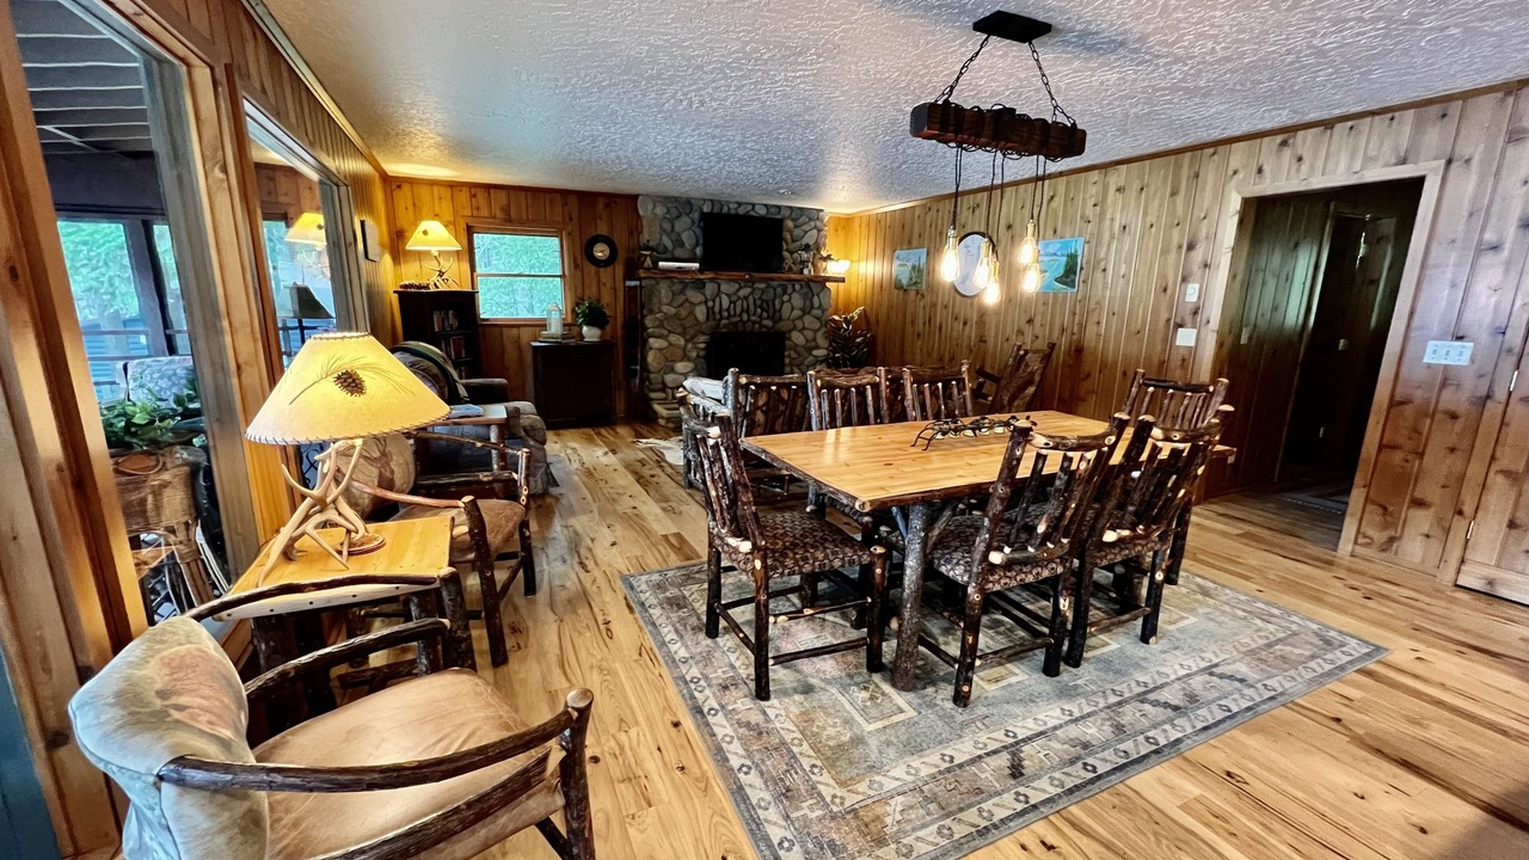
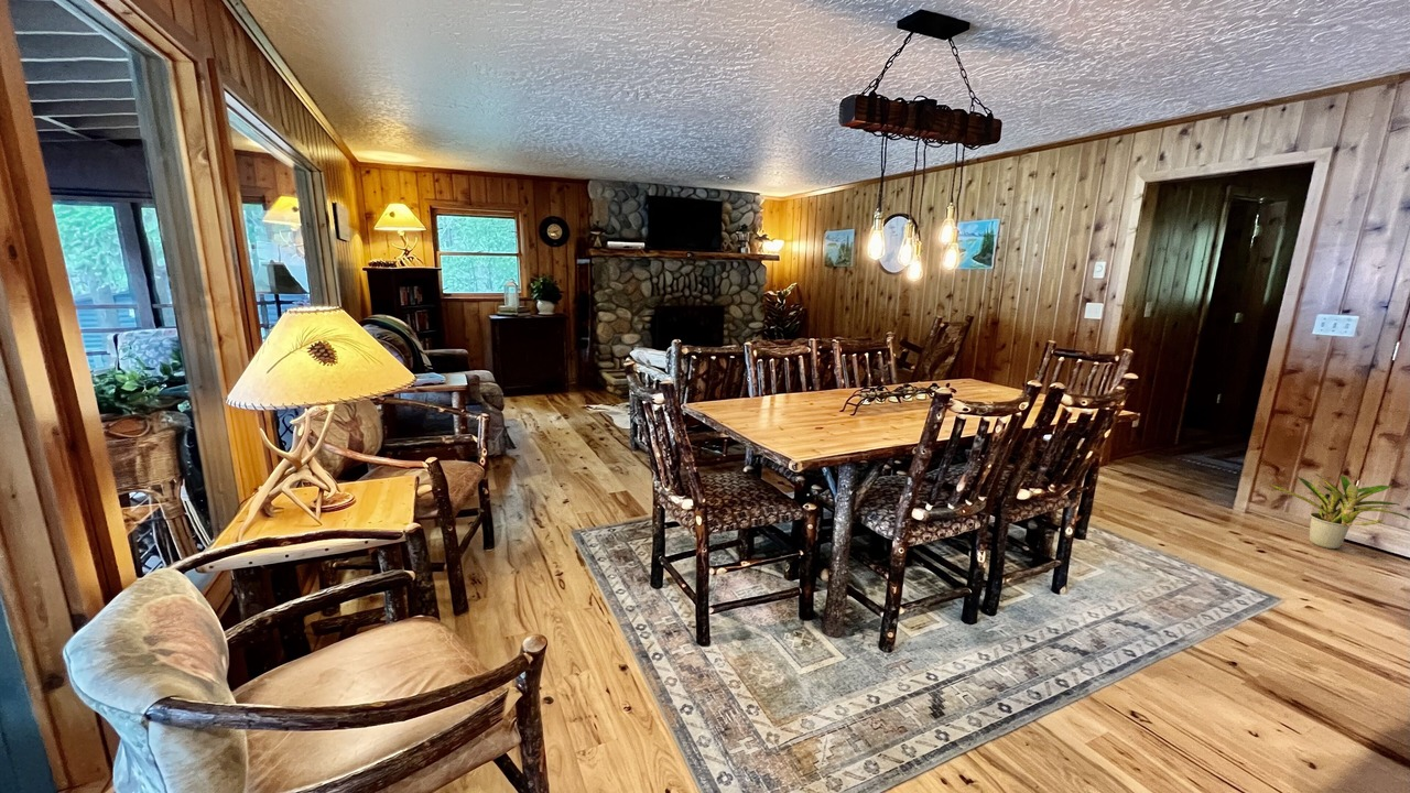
+ potted plant (1340, 511)
